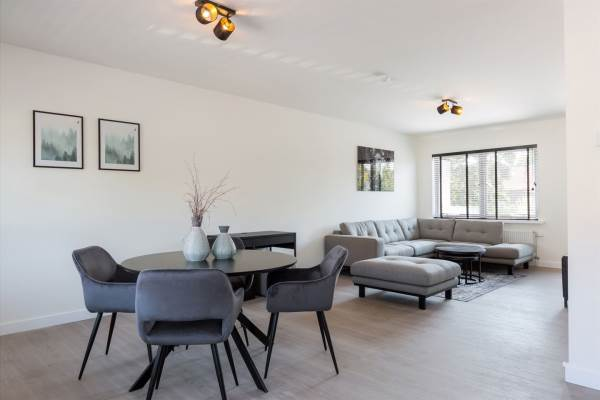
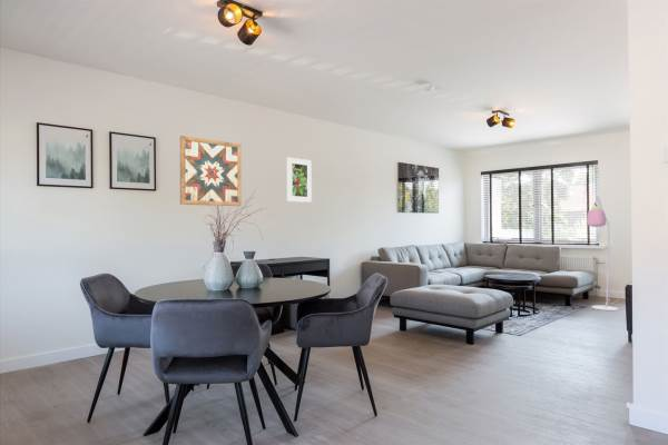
+ wall art (212, 172)
+ floor lamp (608, 251)
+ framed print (299, 180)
